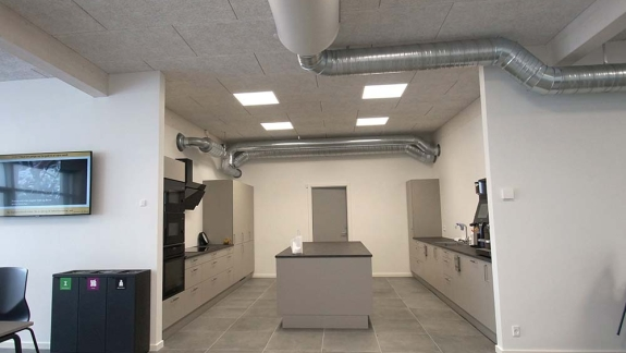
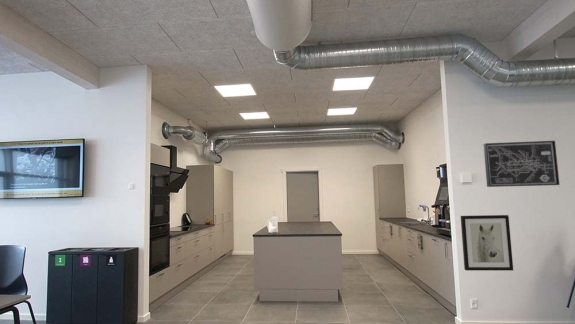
+ wall art (486, 242)
+ wall art (520, 164)
